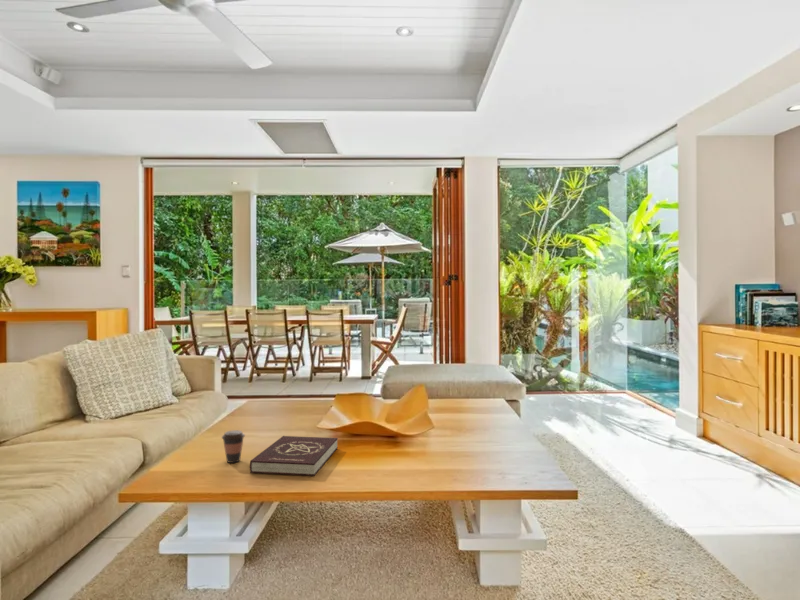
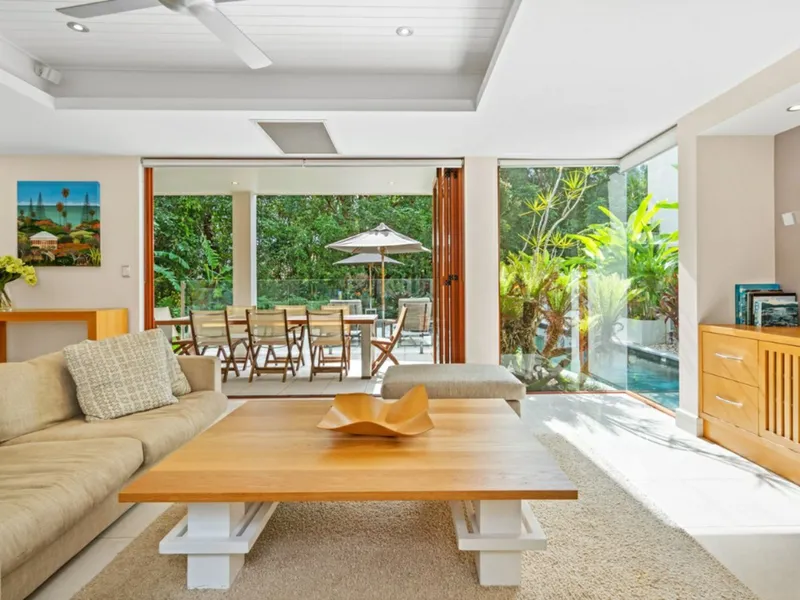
- book (296, 453)
- coffee cup (233, 446)
